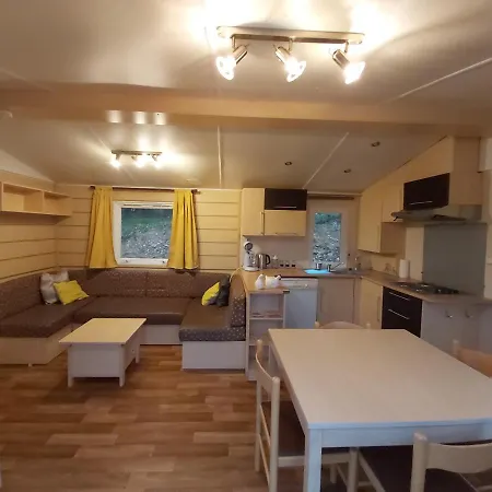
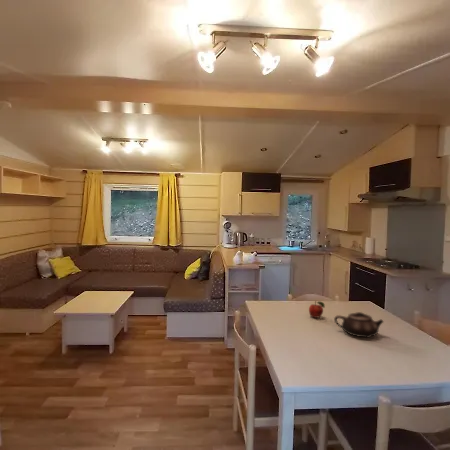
+ teapot (358, 322)
+ fruit (316, 309)
